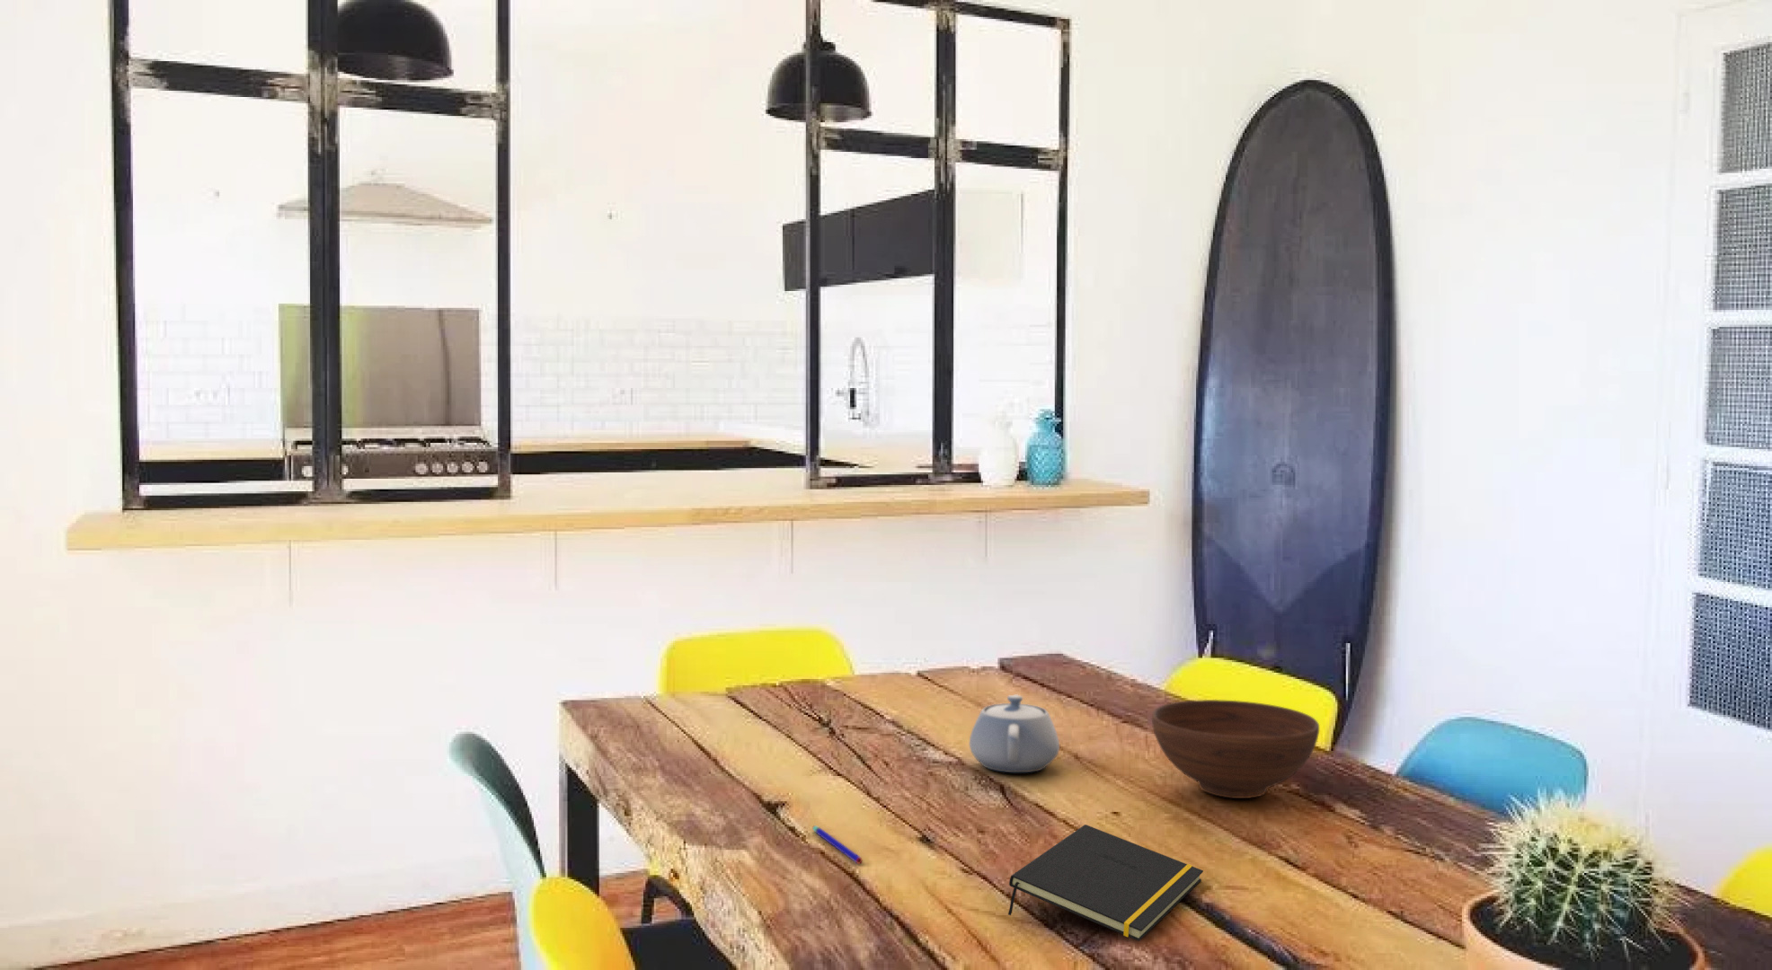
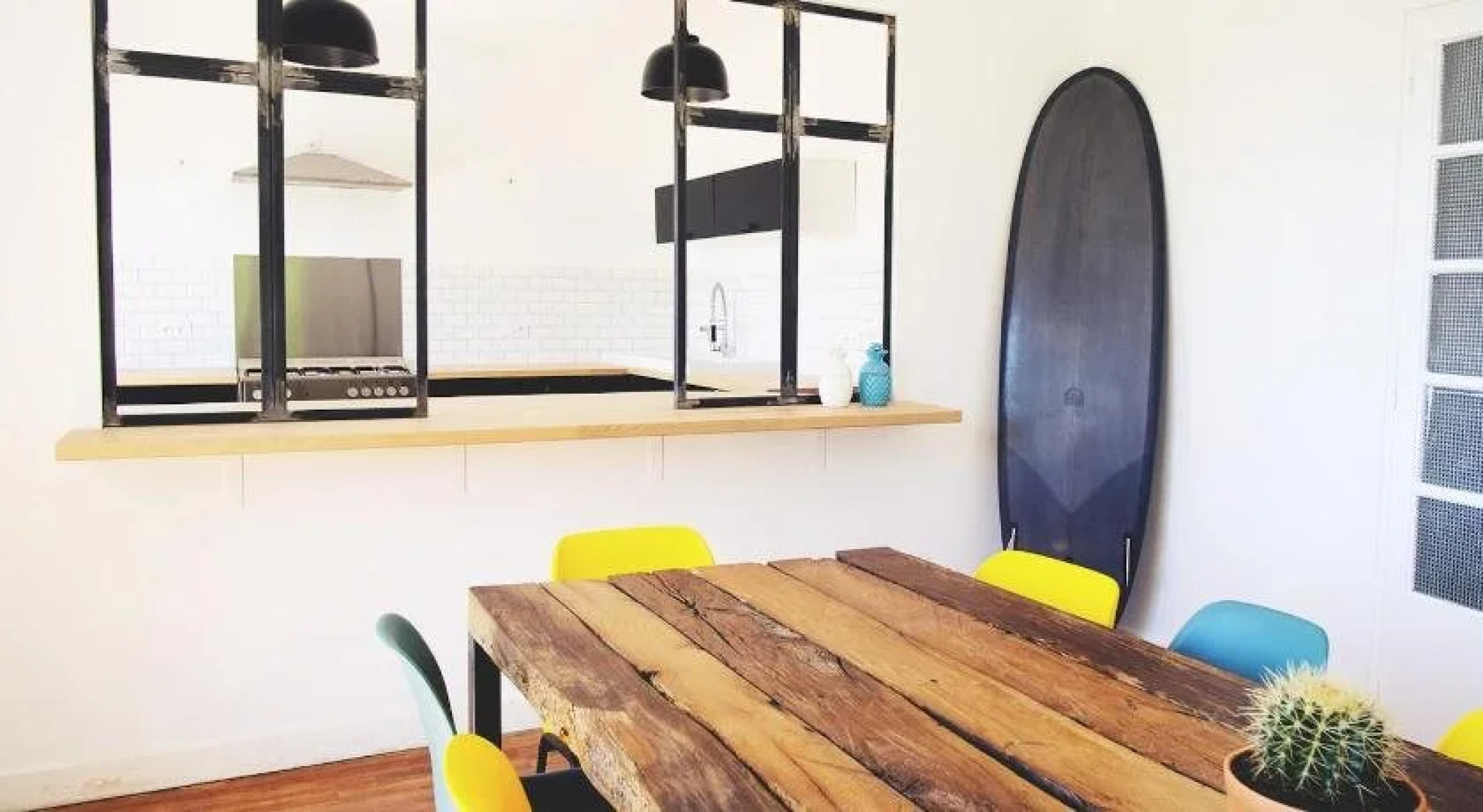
- notepad (1109, 878)
- teapot (1013, 730)
- bowl (1233, 755)
- pen (835, 843)
